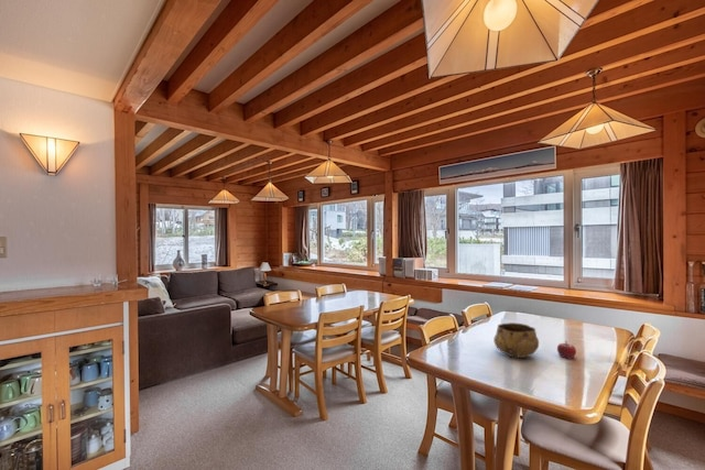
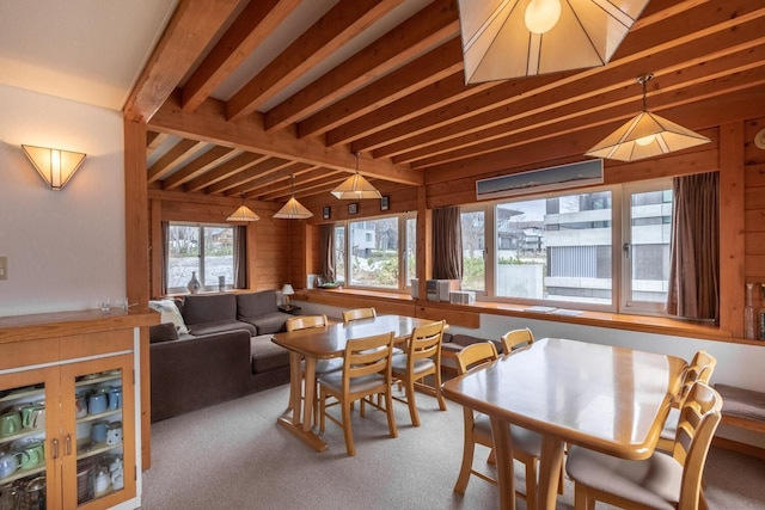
- fruit (566, 349)
- decorative bowl (516, 340)
